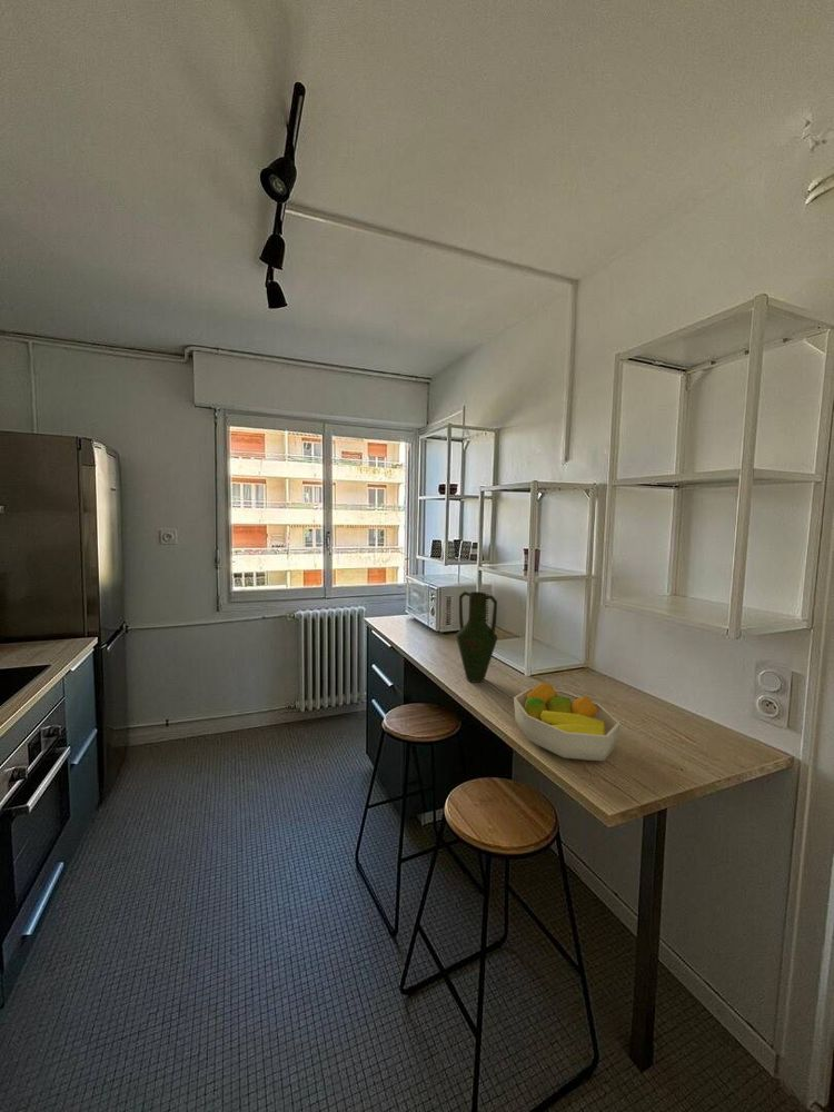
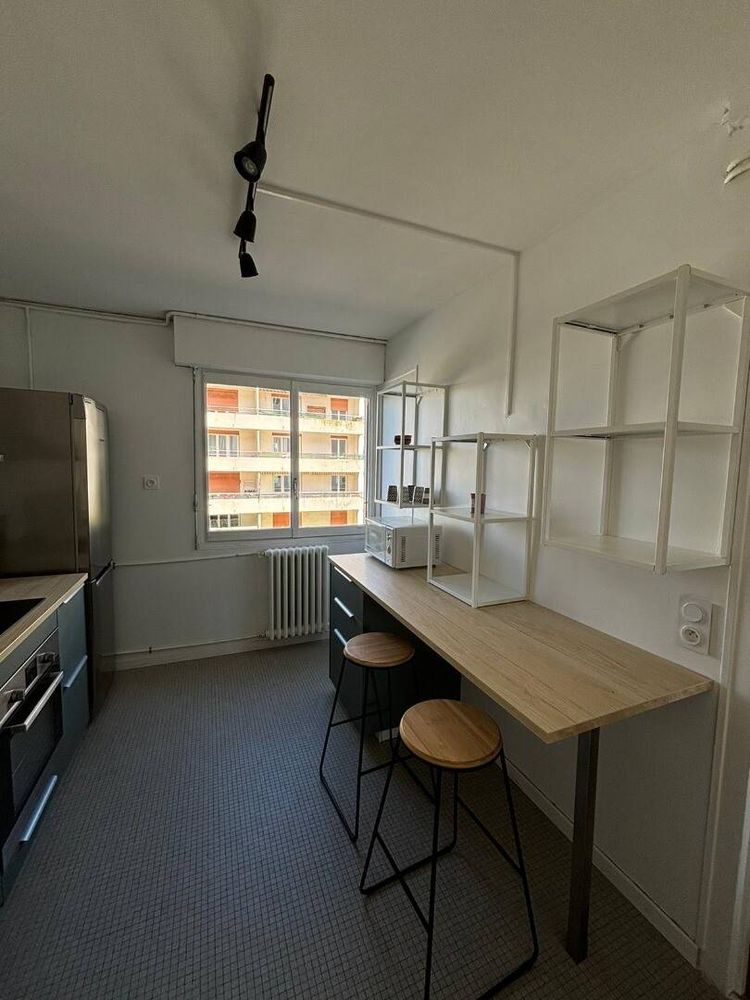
- fruit bowl (563, 717)
- vase (476, 636)
